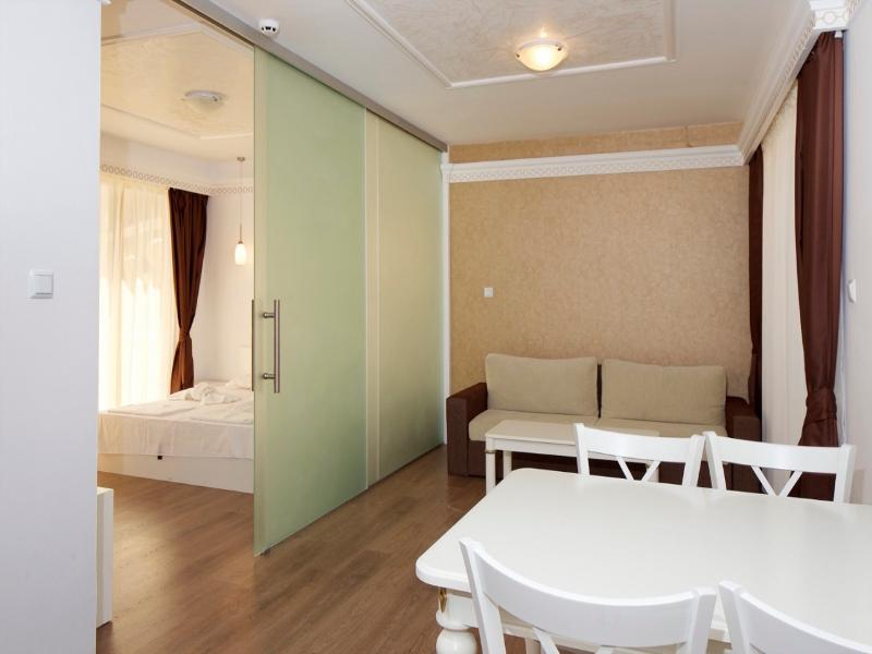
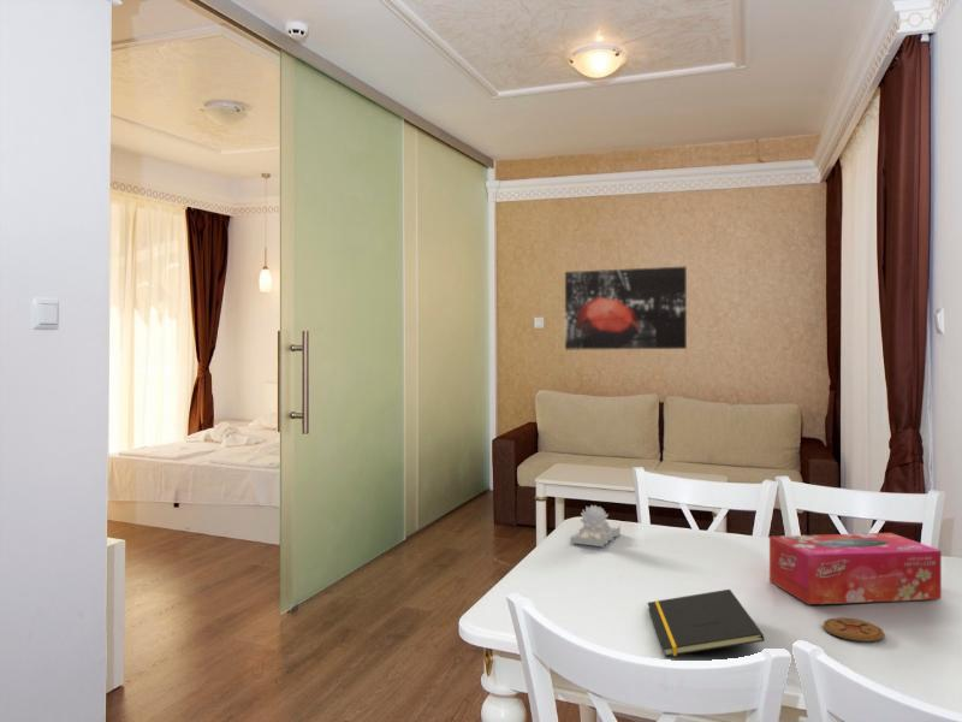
+ coaster (853, 628)
+ notepad (700, 620)
+ wall art (624, 309)
+ succulent plant (595, 520)
+ tissue box (851, 566)
